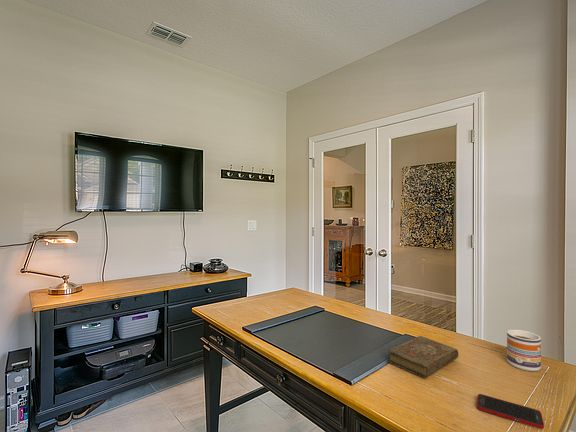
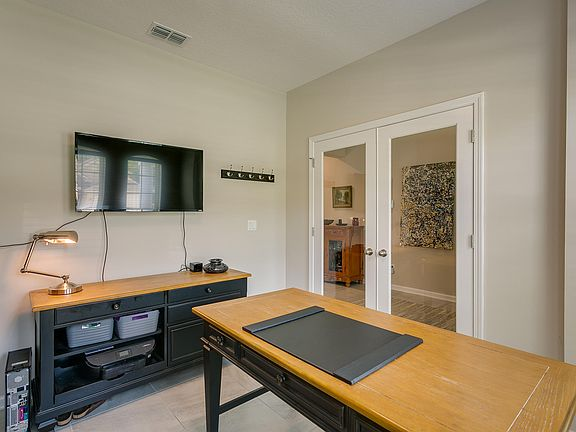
- cell phone (508, 410)
- mug (523, 348)
- book (422, 354)
